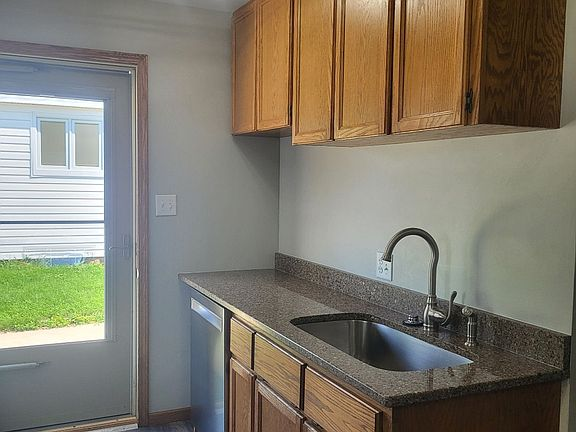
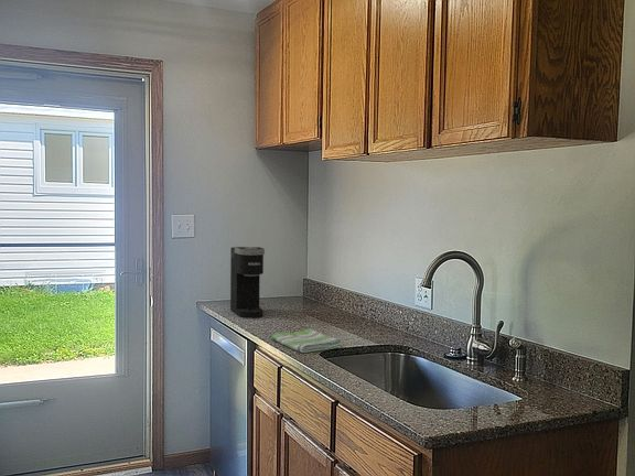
+ dish towel (305, 338)
+ coffee maker (246, 280)
